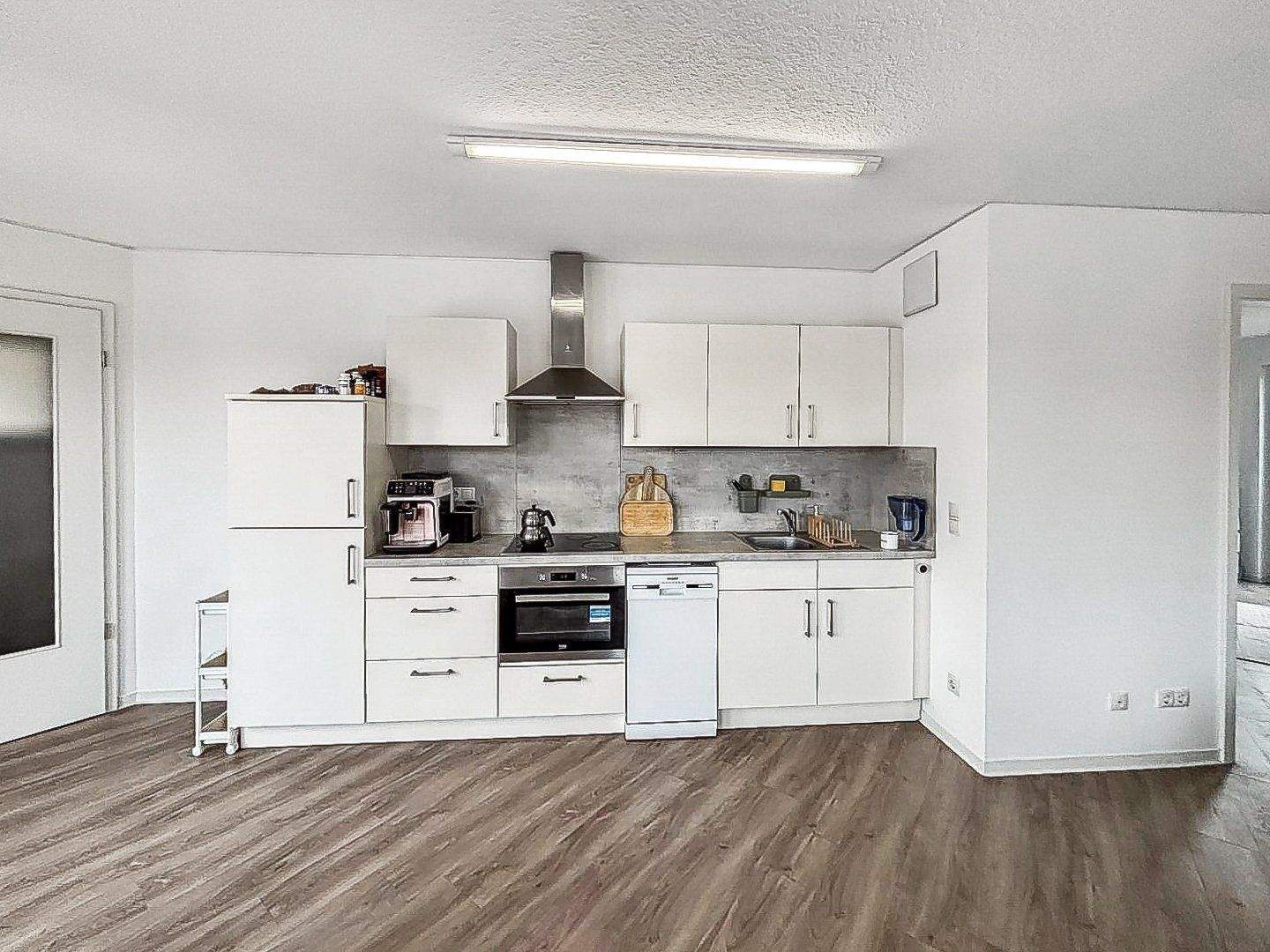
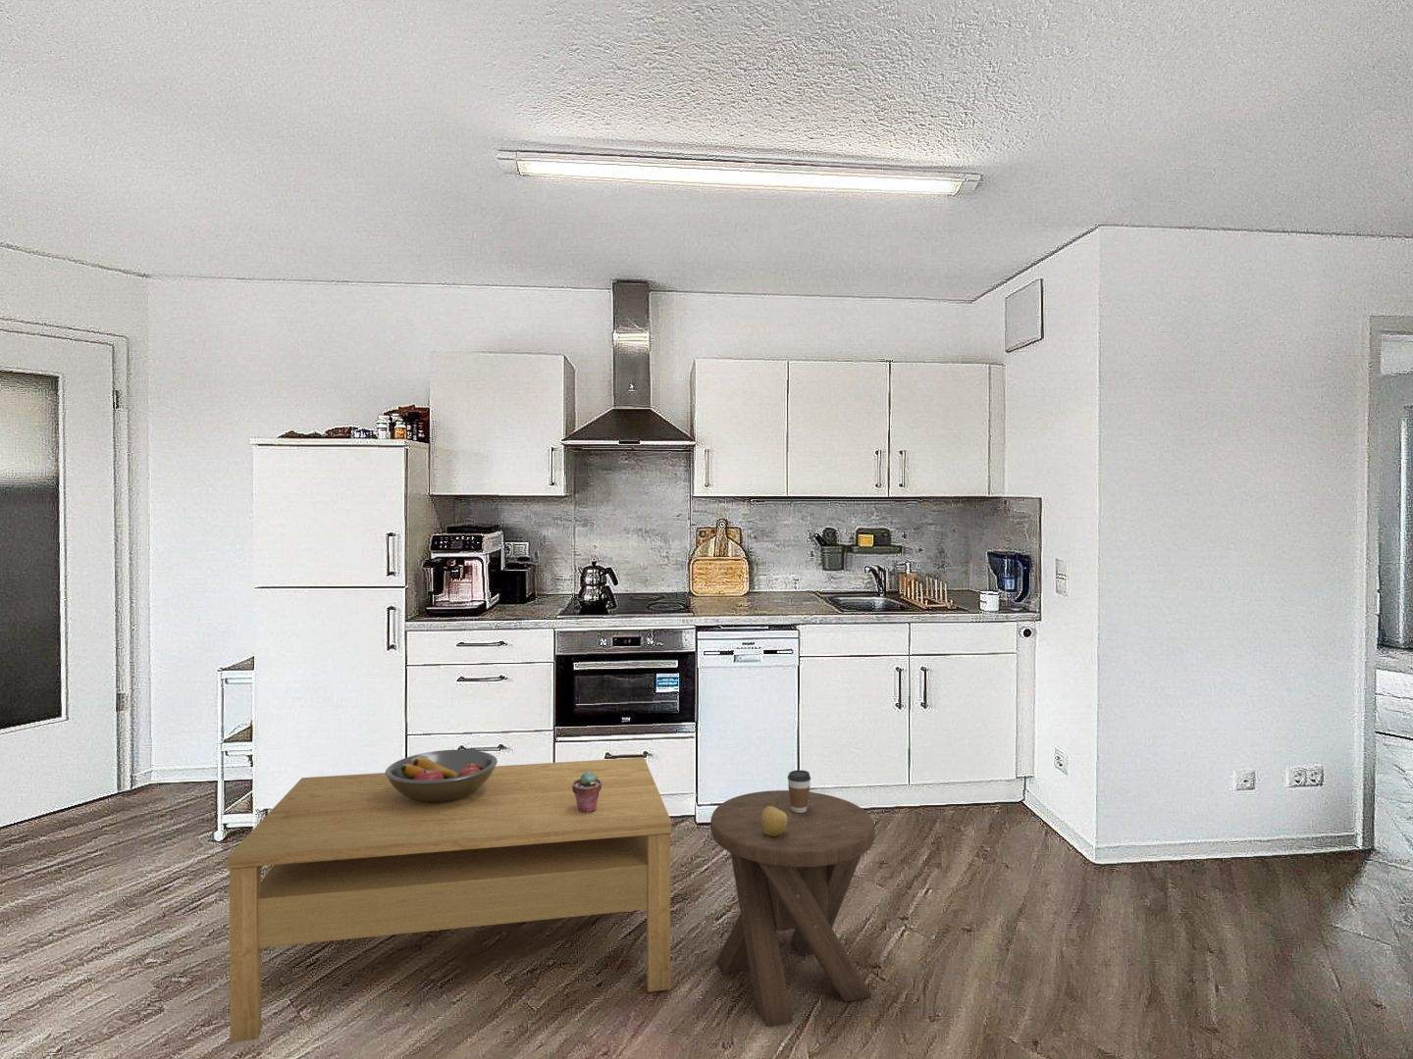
+ potted succulent (586, 790)
+ coffee table (472, 874)
+ fruit bowl (443, 774)
+ coffee cup (799, 790)
+ music stool (791, 898)
+ apple (773, 820)
